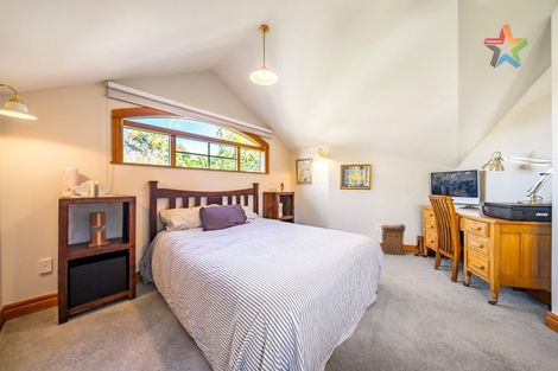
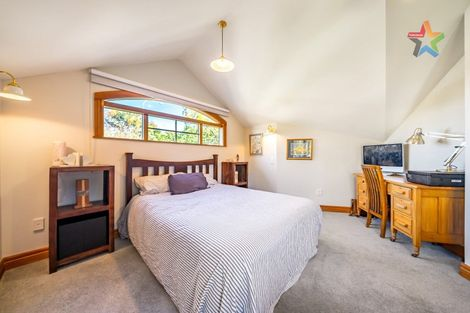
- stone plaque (392, 237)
